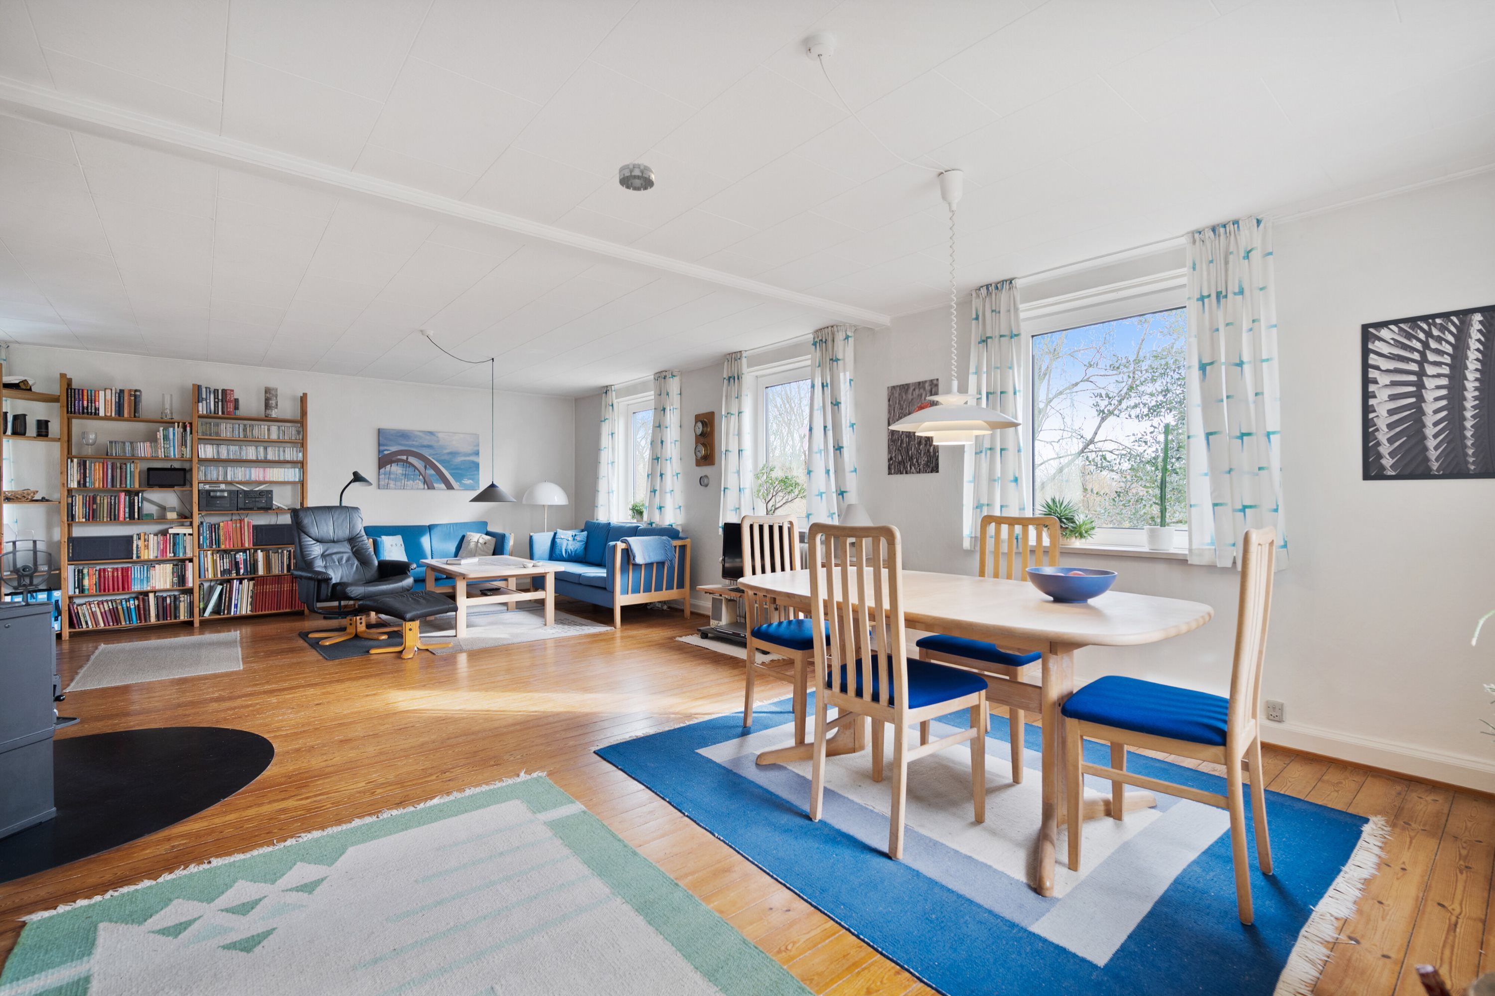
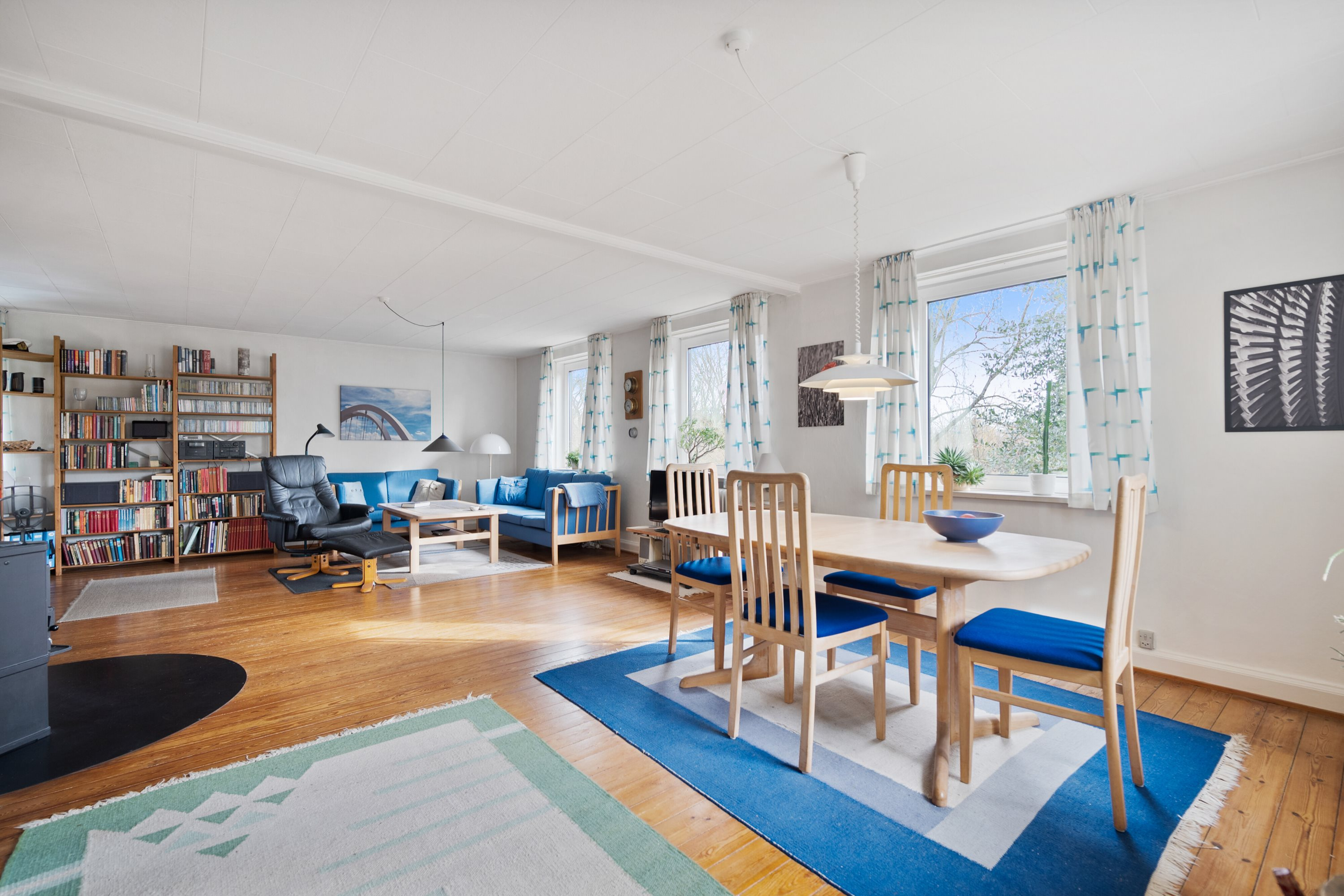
- smoke detector (636, 177)
